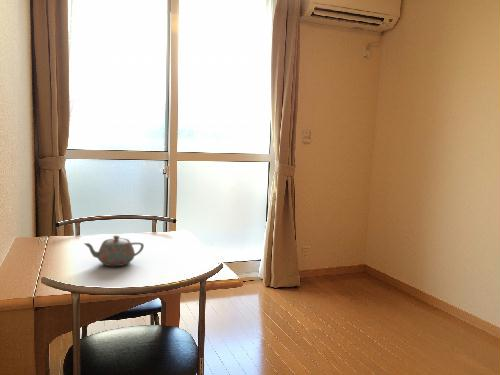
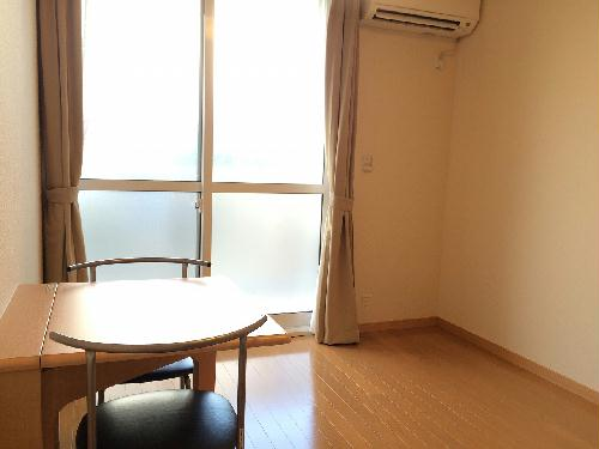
- teapot (114, 249)
